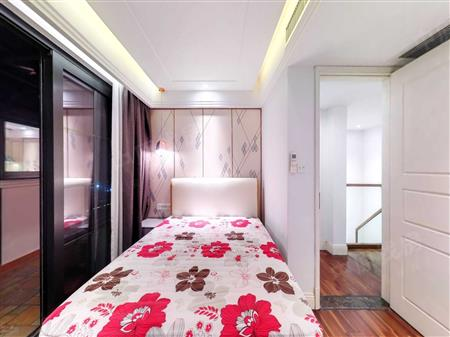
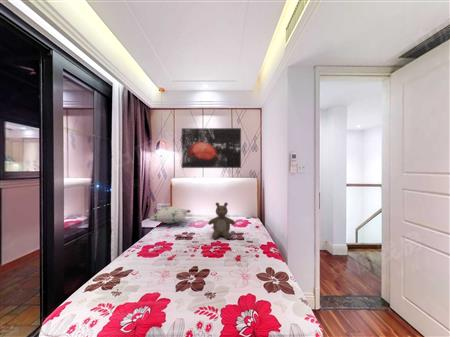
+ teddy bear (221, 219)
+ decorative pillow (171, 214)
+ wall art (211, 148)
